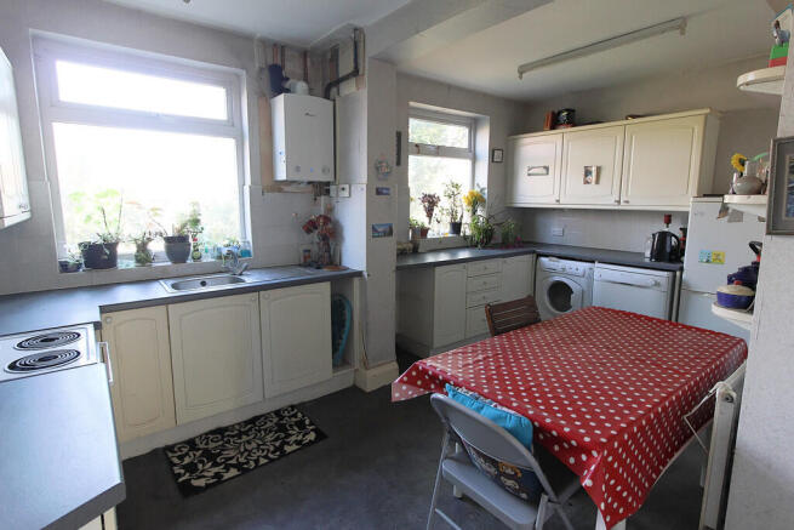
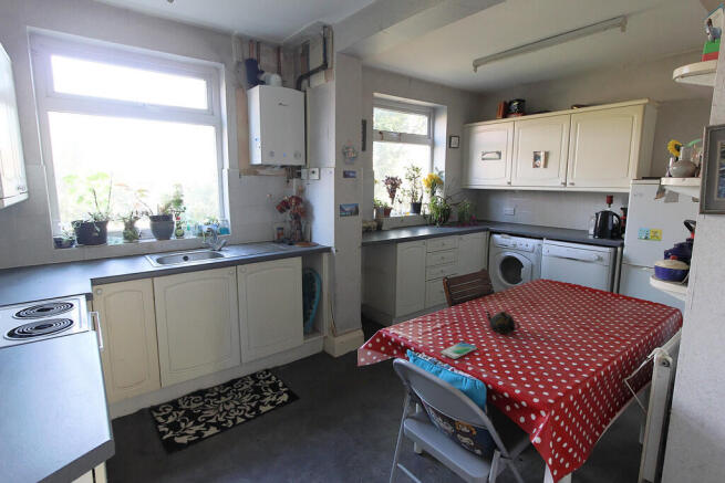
+ teapot (501, 321)
+ smartphone (458, 349)
